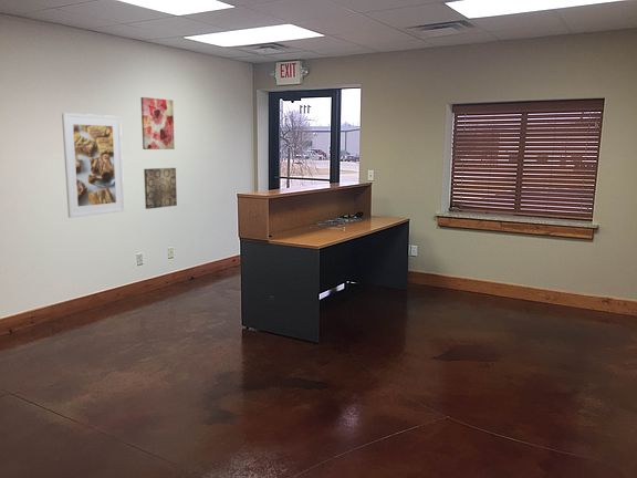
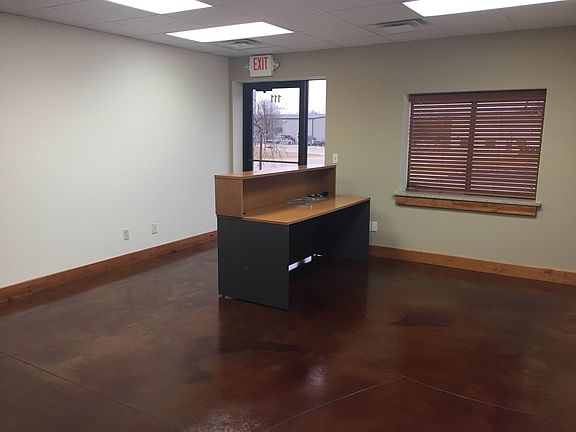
- wall art (160, 187)
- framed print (95, 165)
- wall art (158, 124)
